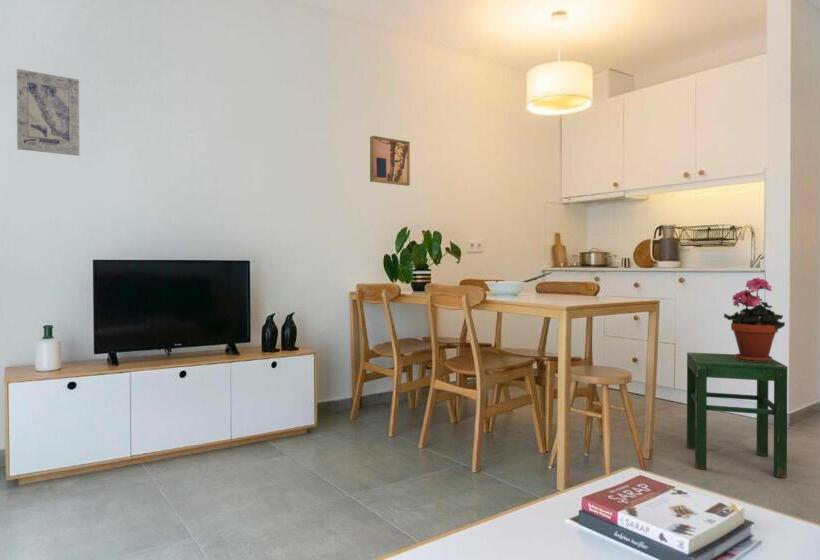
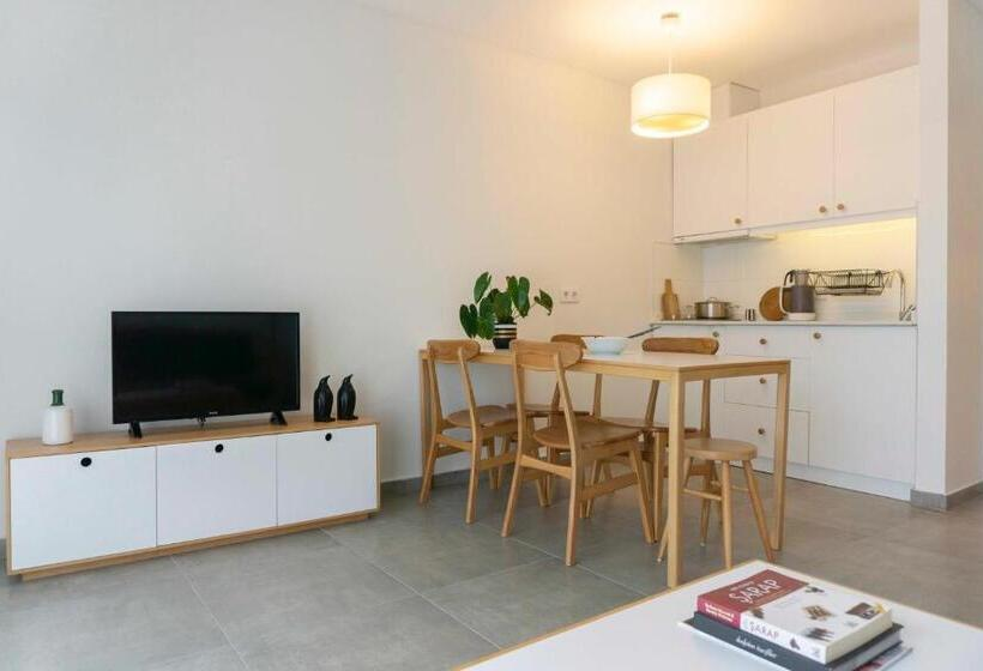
- potted plant (753, 318)
- wall art (390, 161)
- wall art (48, 113)
- stool (732, 409)
